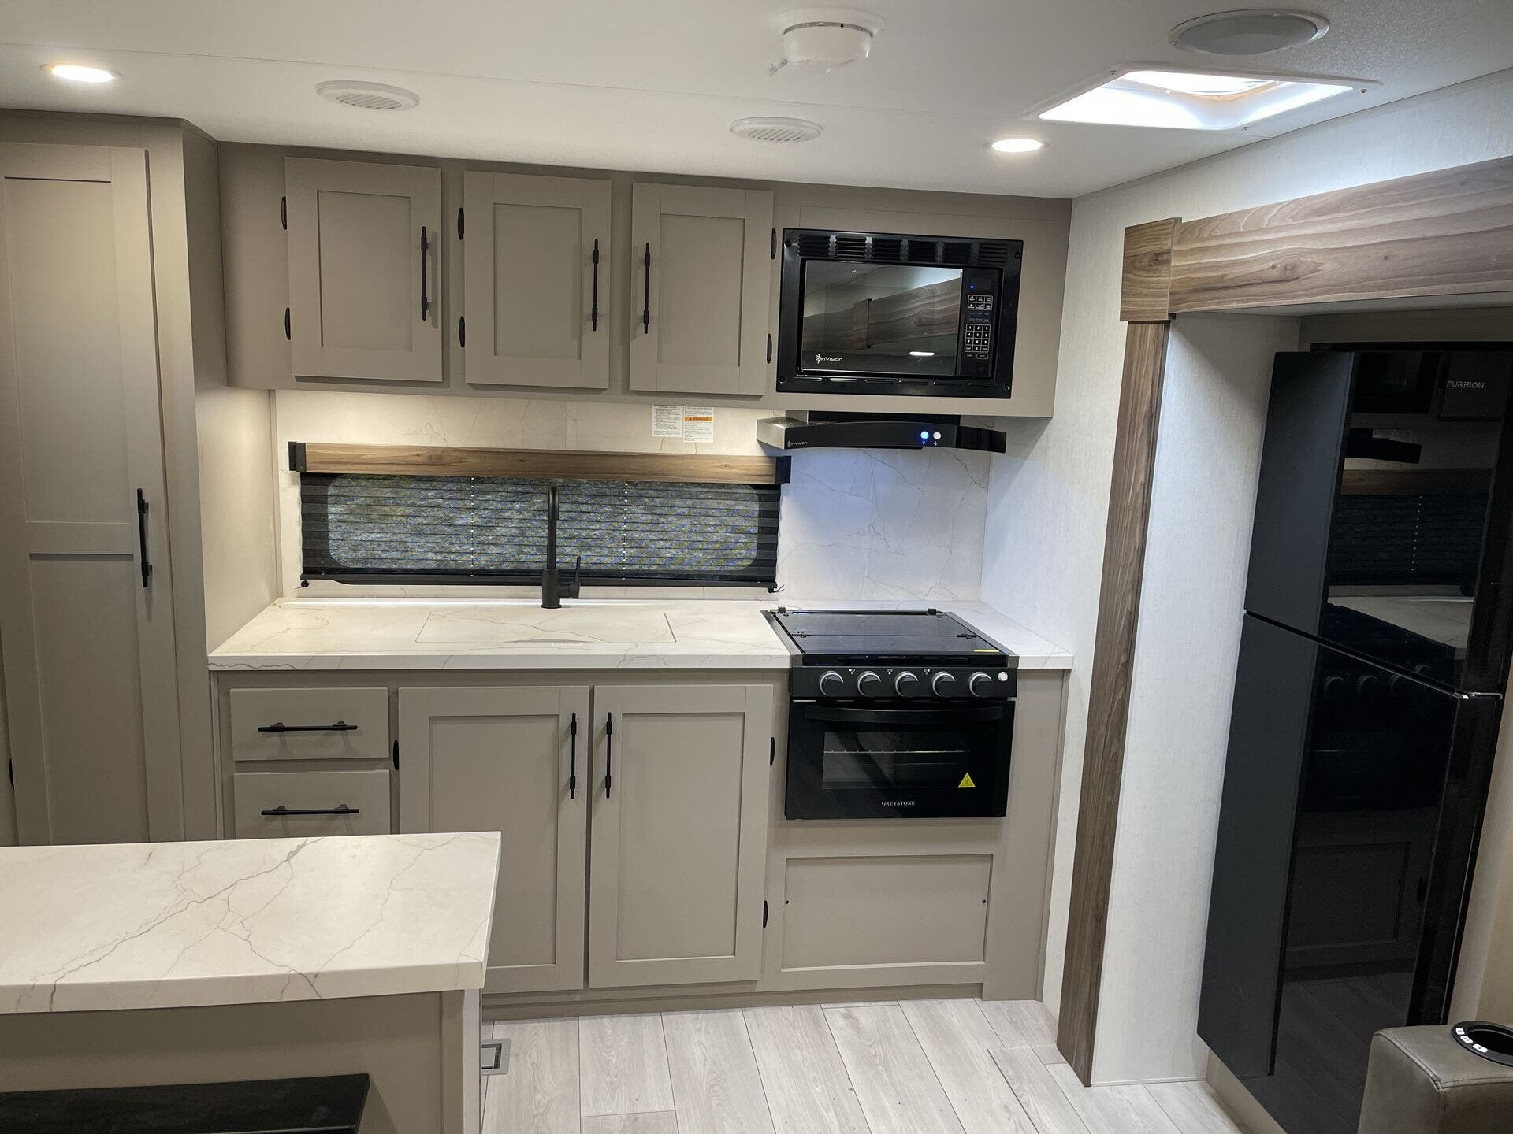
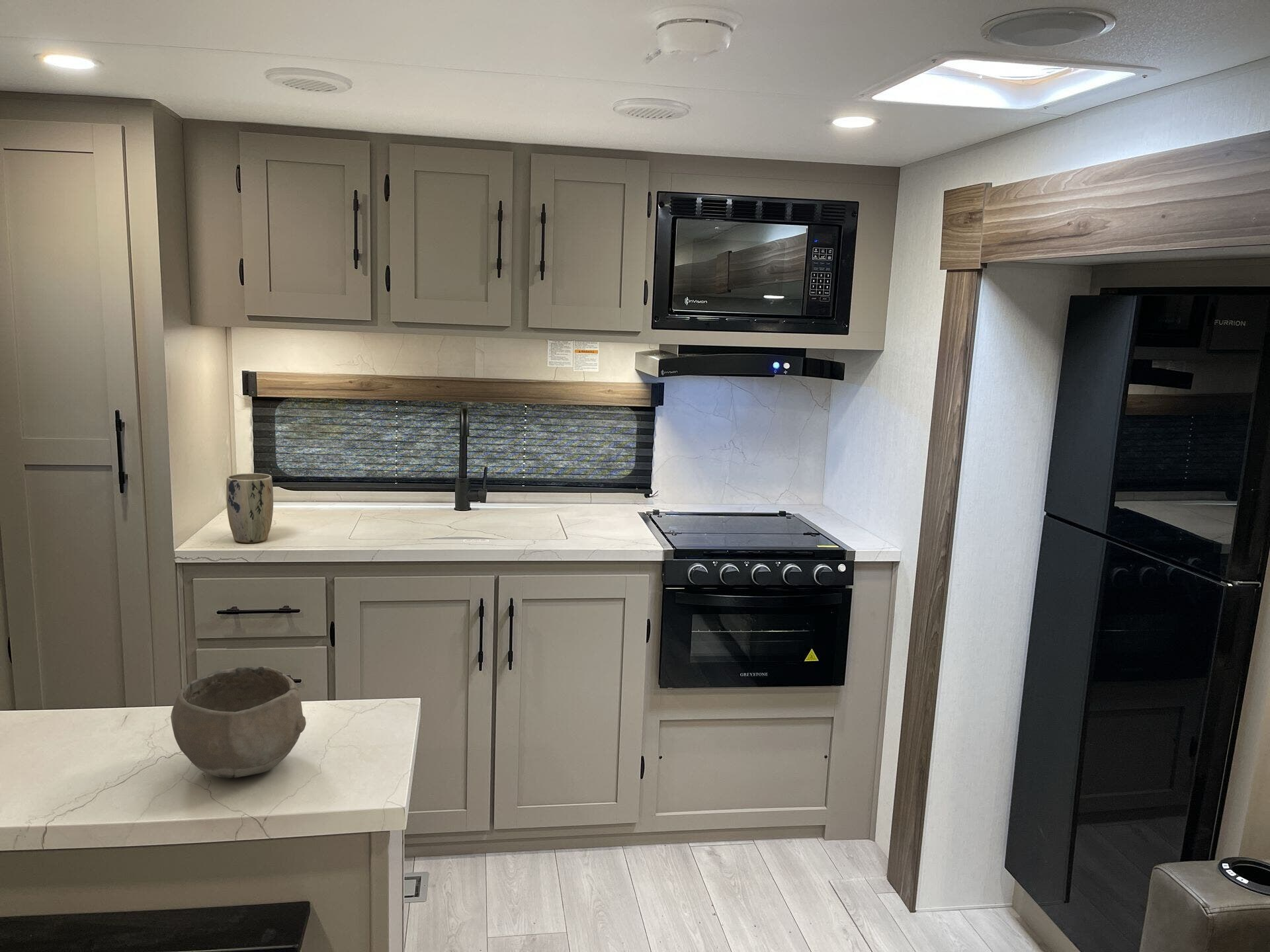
+ bowl (239, 726)
+ plant pot (250, 508)
